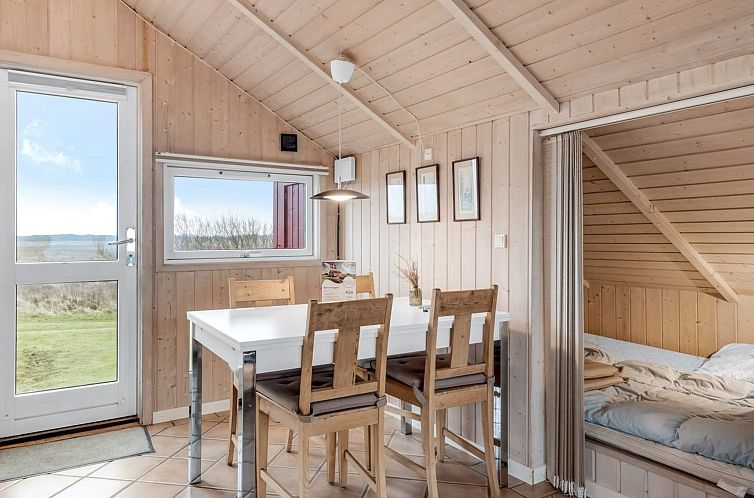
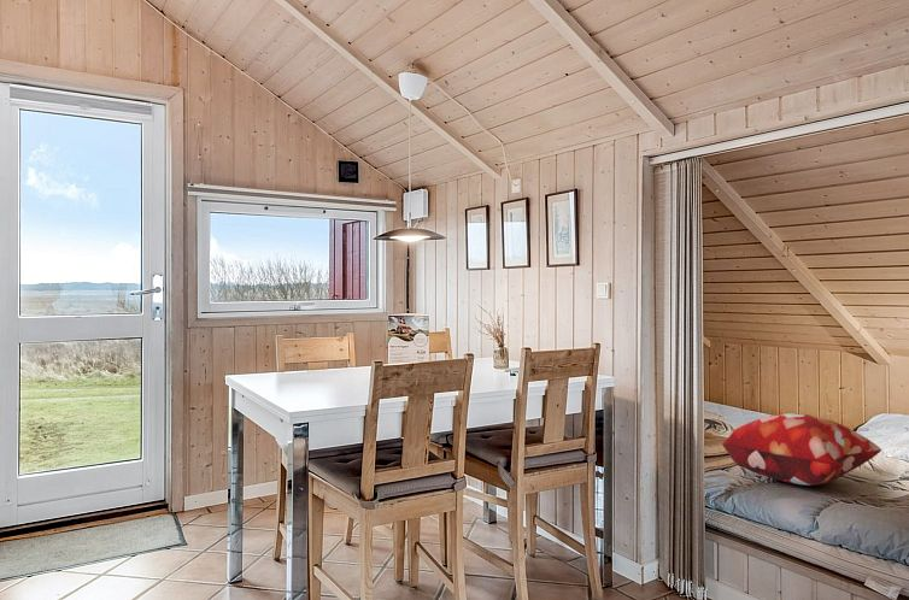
+ decorative pillow (800, 447)
